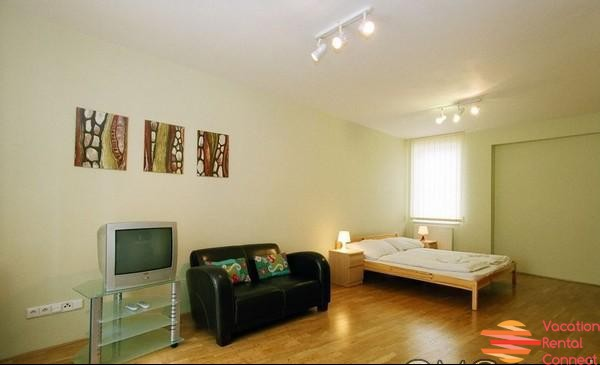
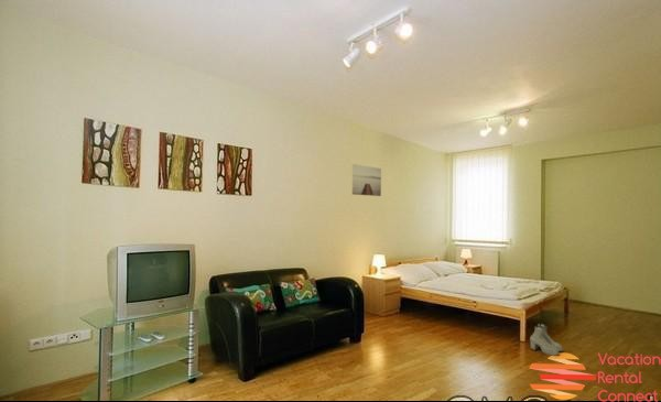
+ boots (545, 338)
+ wall art (367, 181)
